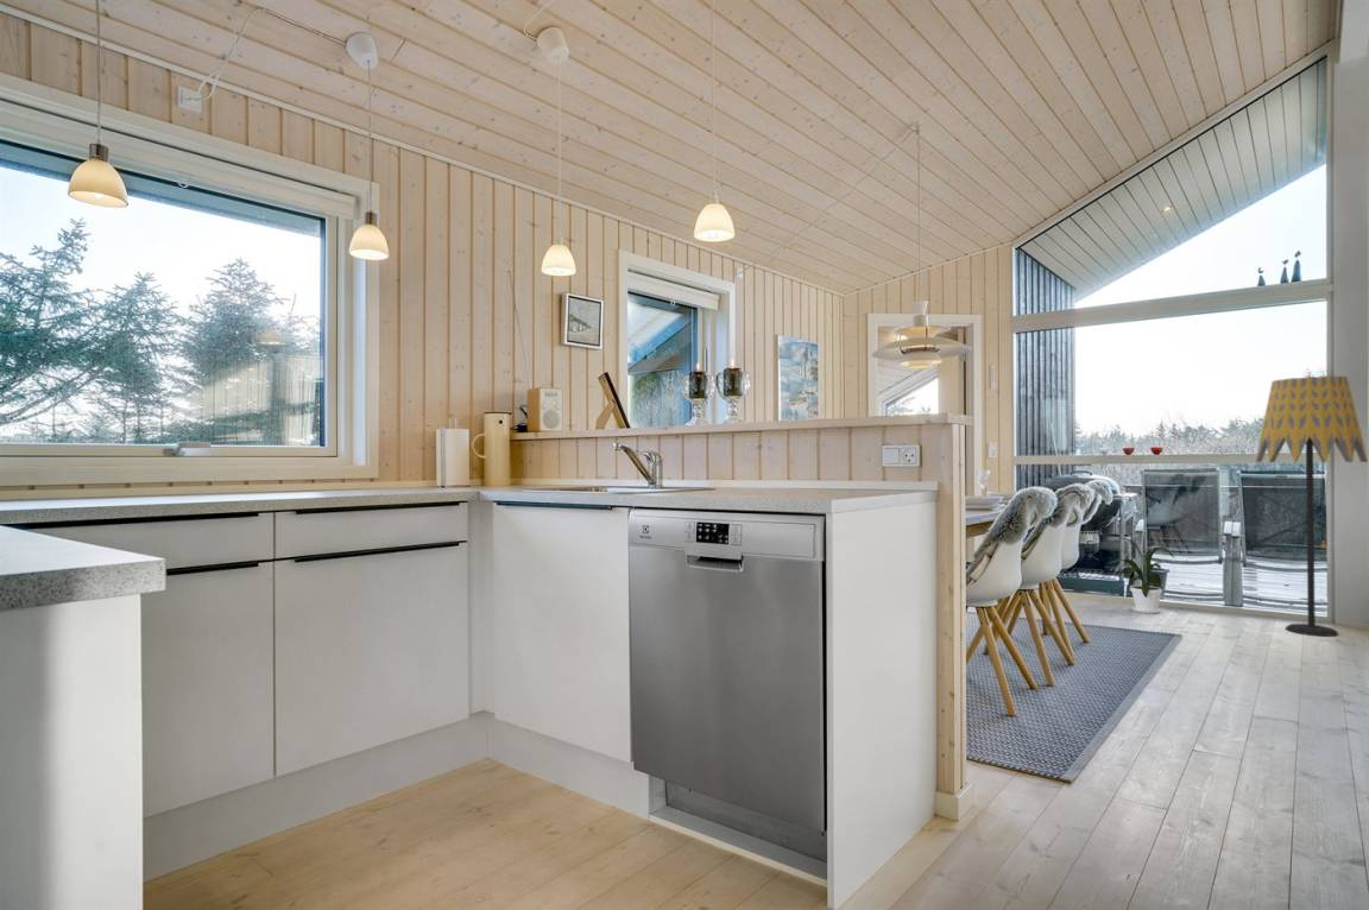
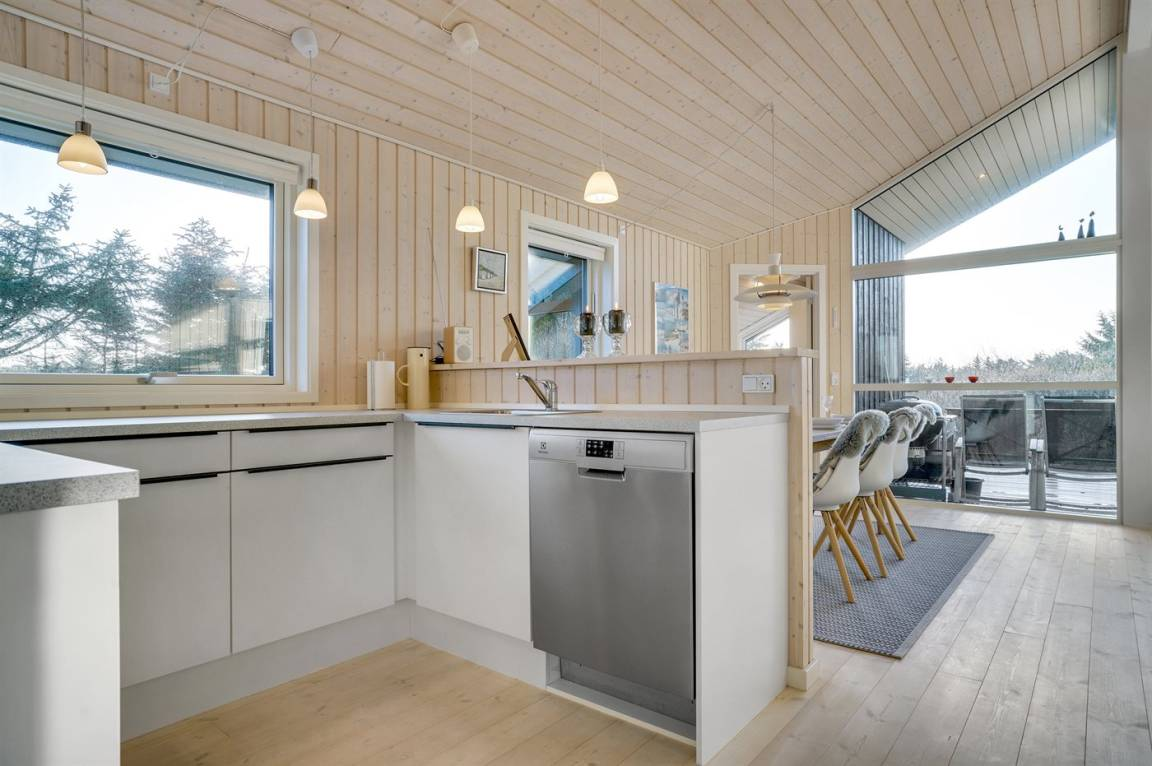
- house plant (1142, 575)
- floor lamp (1310, 505)
